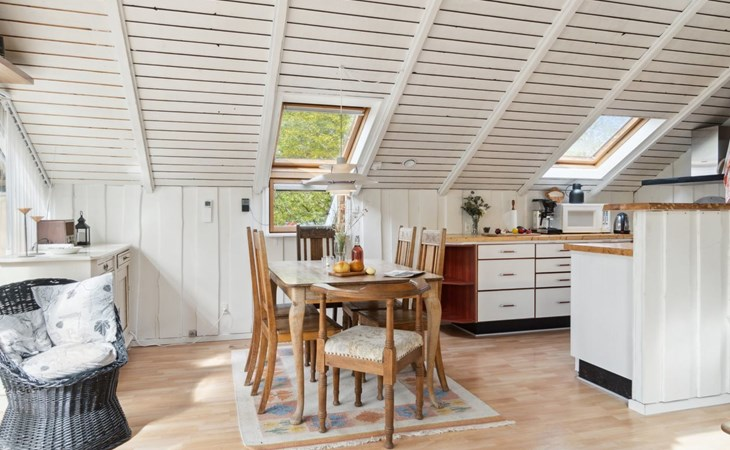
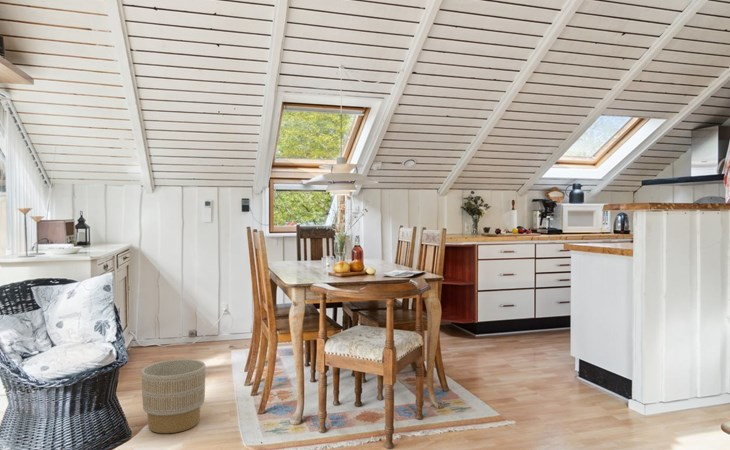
+ planter (174, 395)
